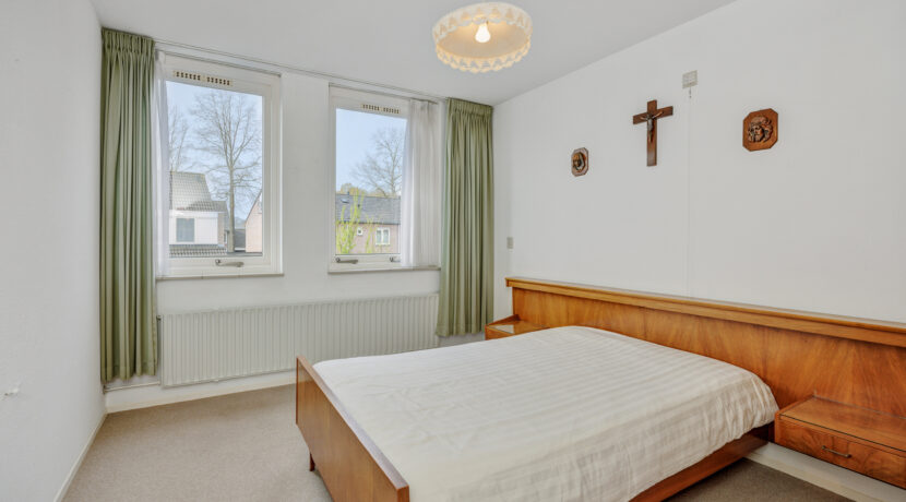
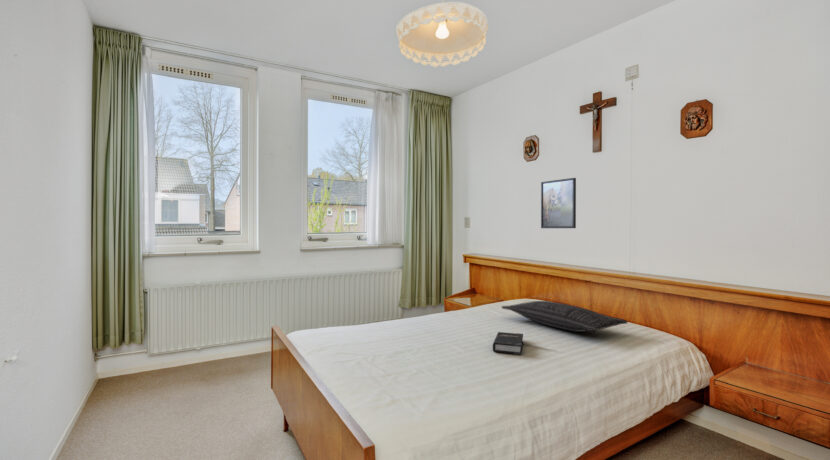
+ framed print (557, 204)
+ hardback book (508, 342)
+ pillow (559, 315)
